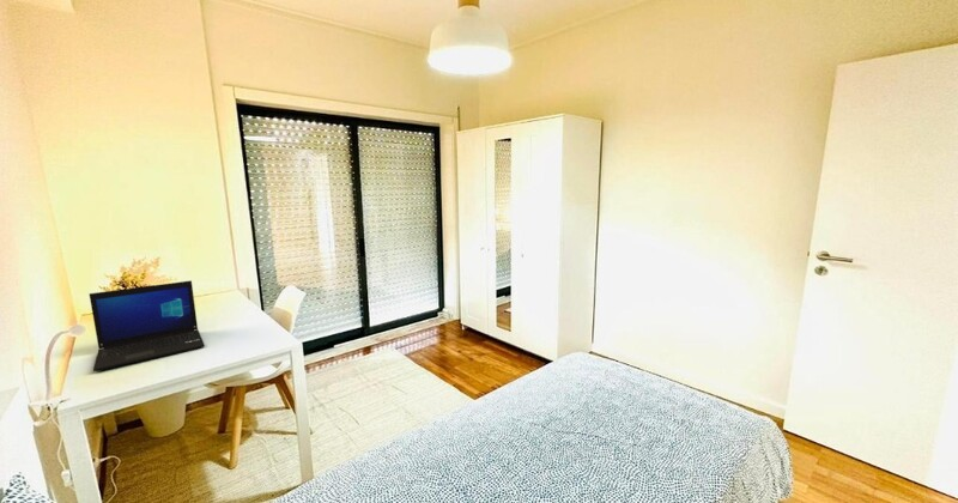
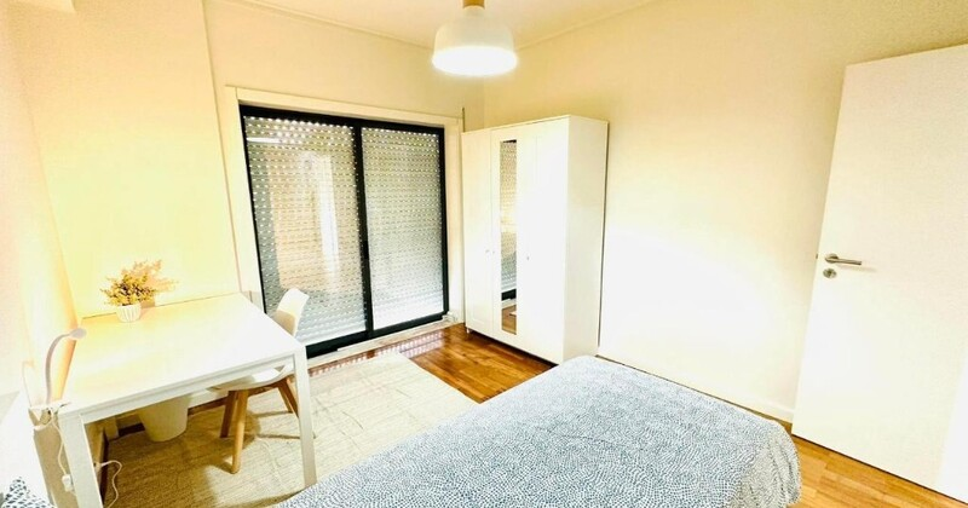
- laptop (147, 321)
